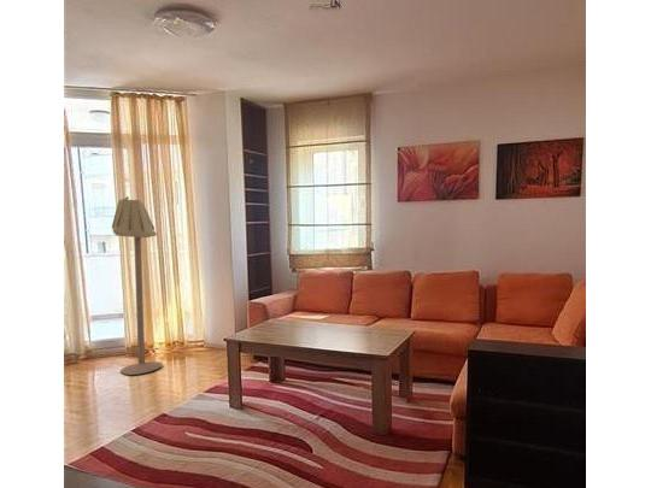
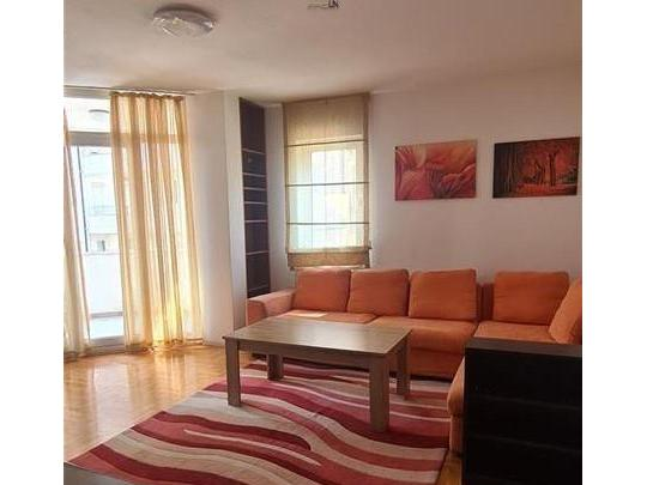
- floor lamp (137, 282)
